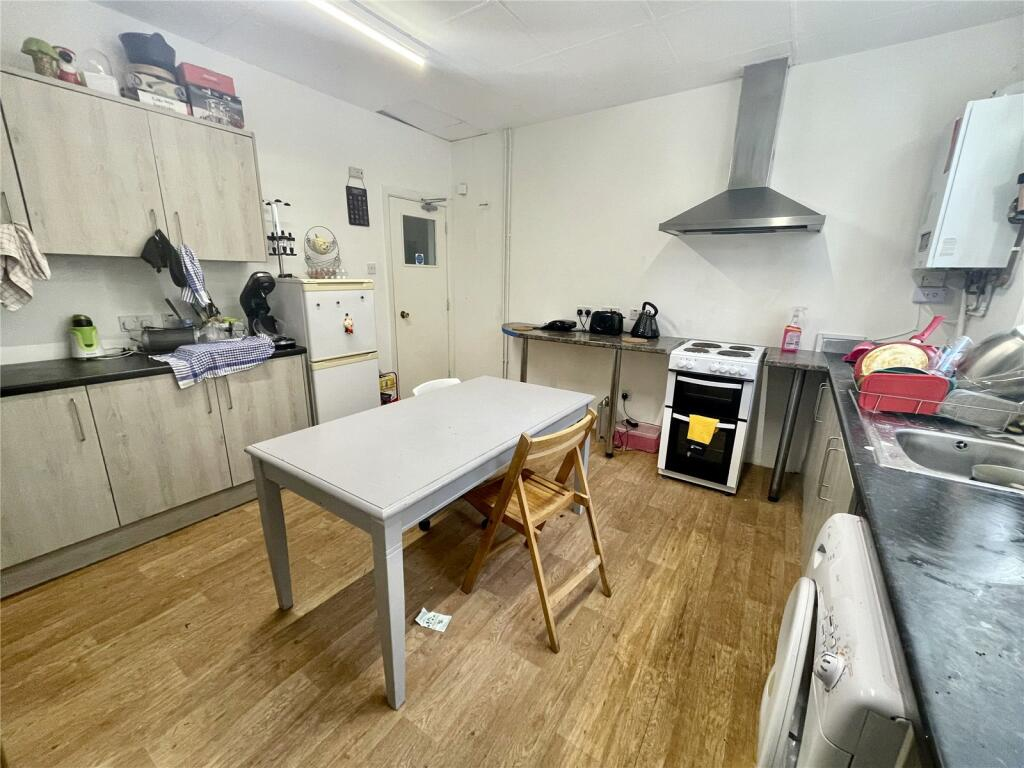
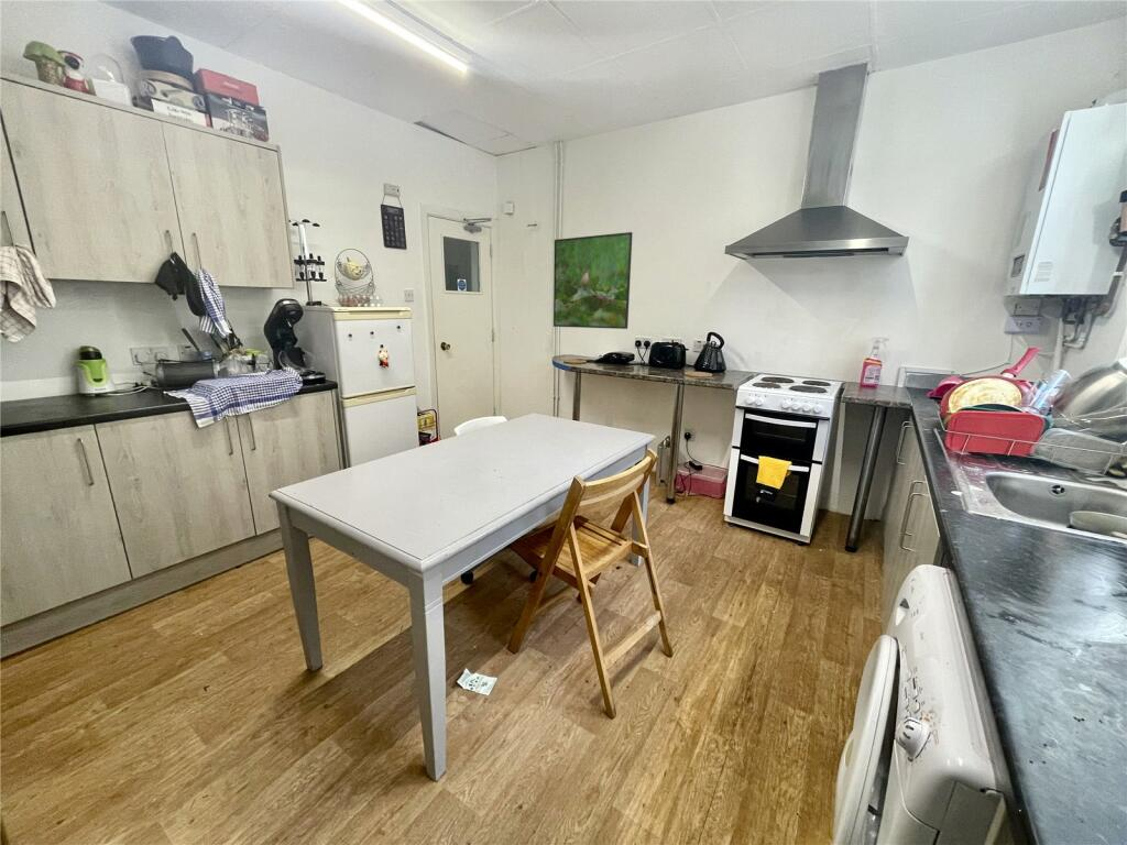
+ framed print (590, 283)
